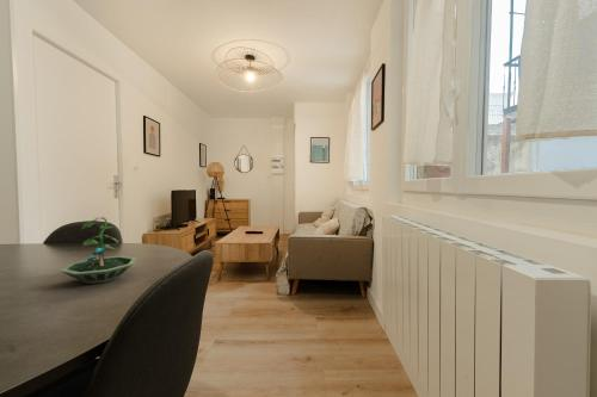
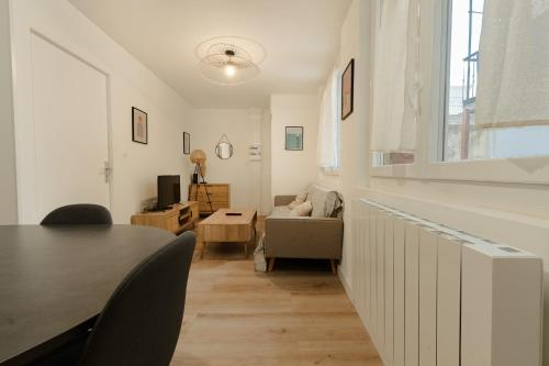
- terrarium (100, 230)
